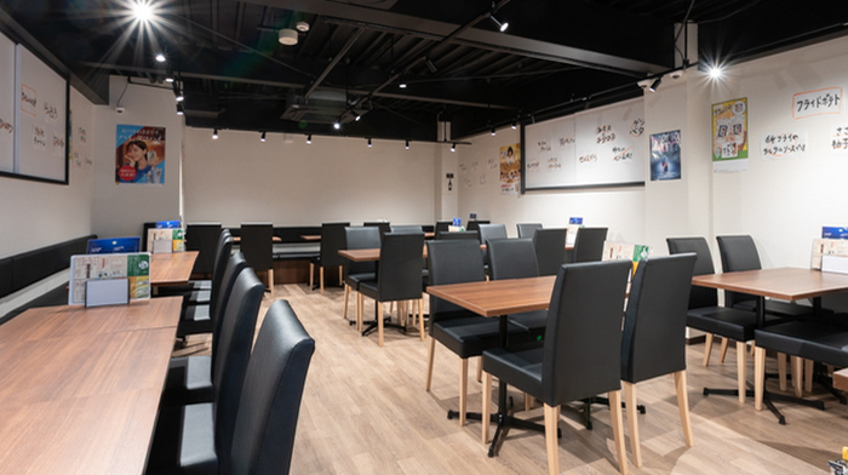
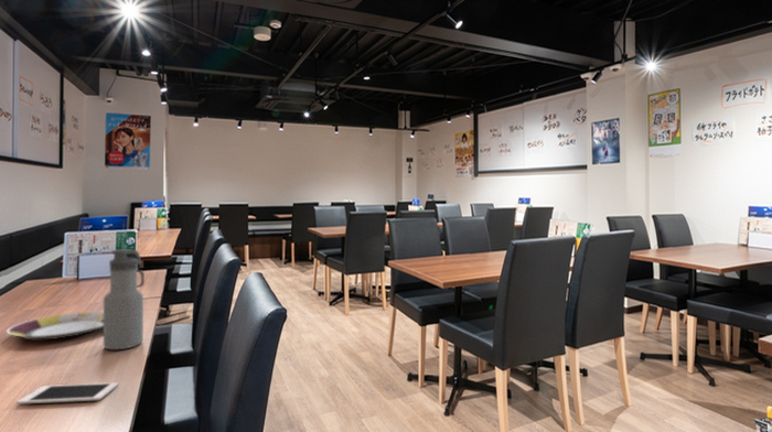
+ cell phone (69, 392)
+ plate (65, 326)
+ water bottle (124, 296)
